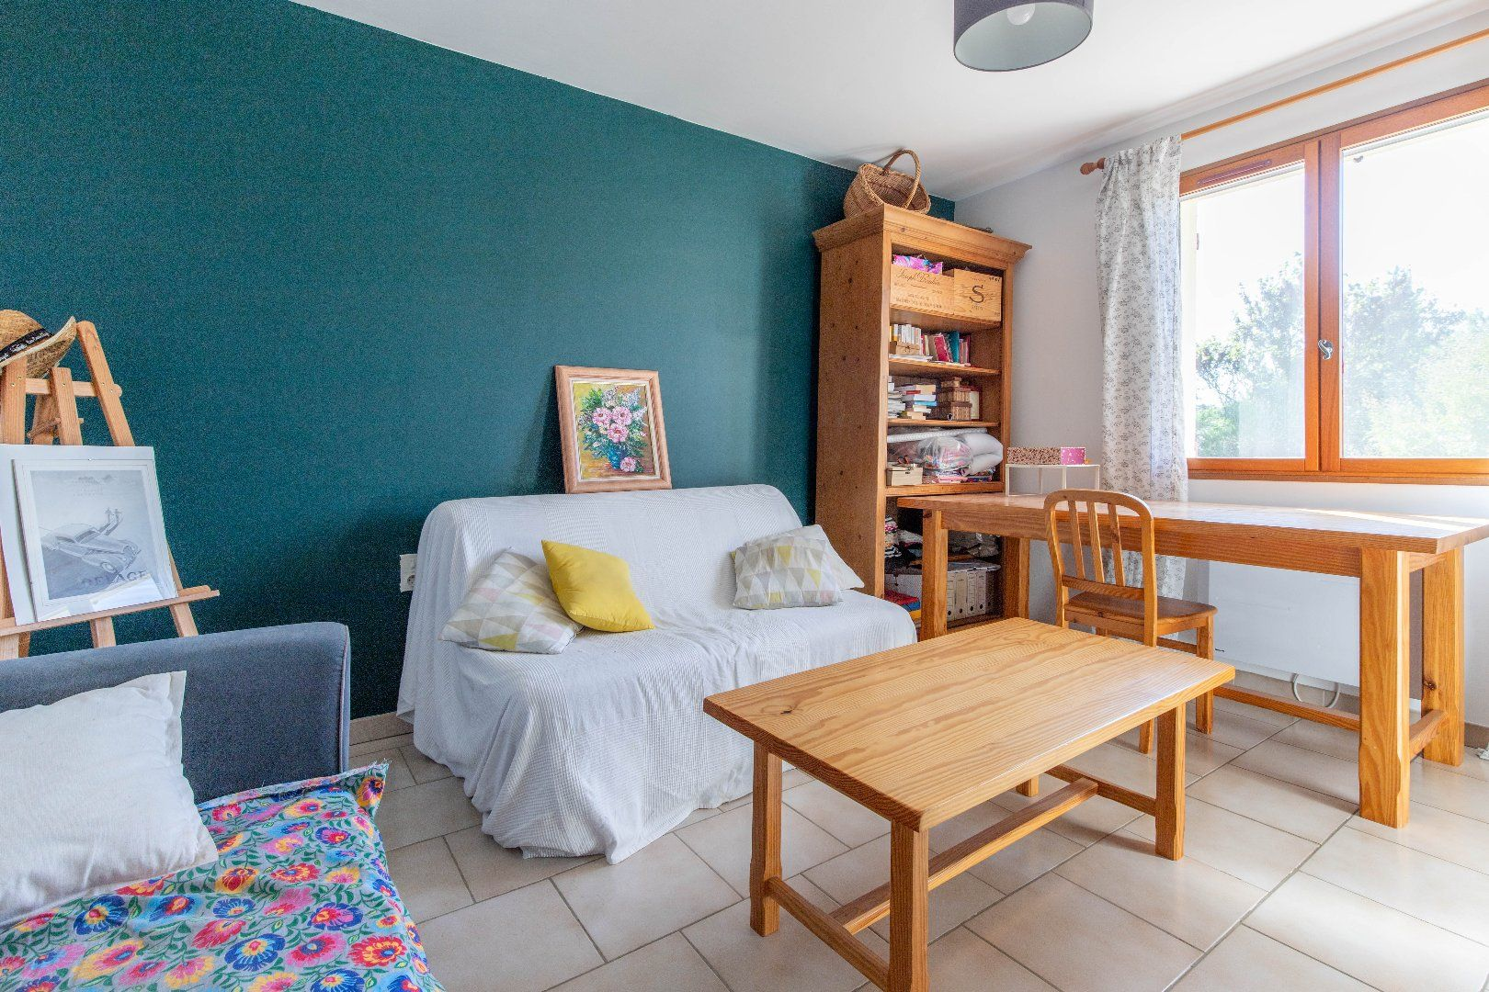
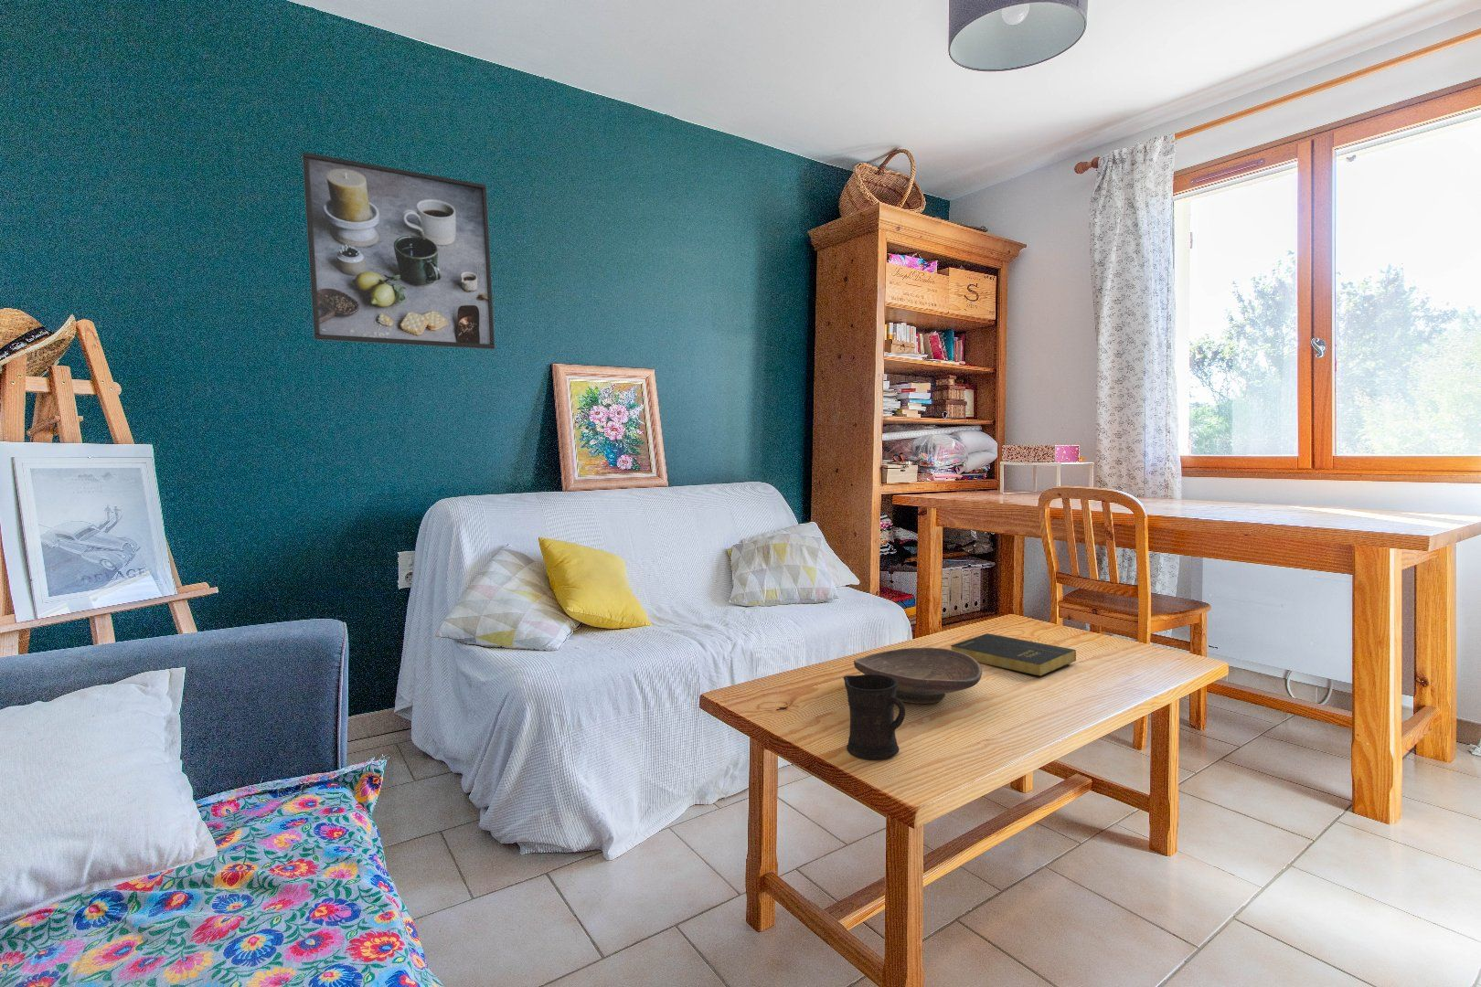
+ book (1008, 652)
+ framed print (406, 258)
+ mug (874, 716)
+ decorative bowl (916, 675)
